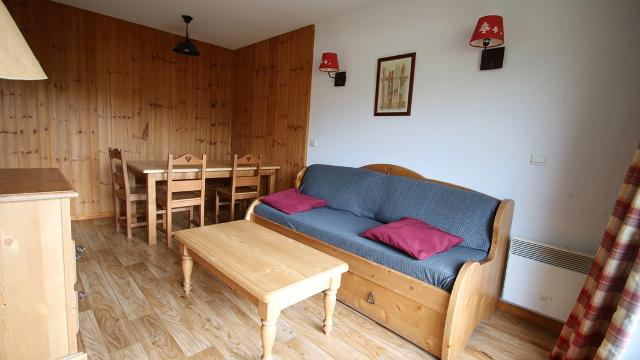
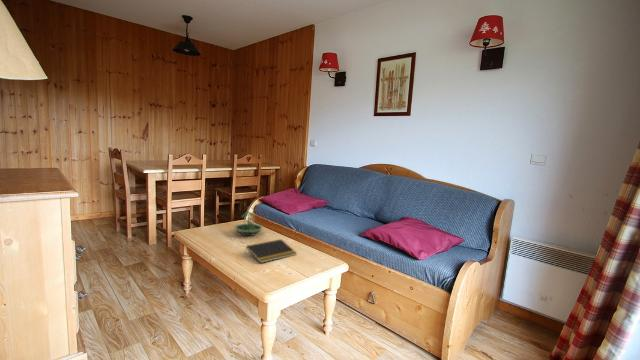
+ terrarium (249, 212)
+ notepad (271, 250)
